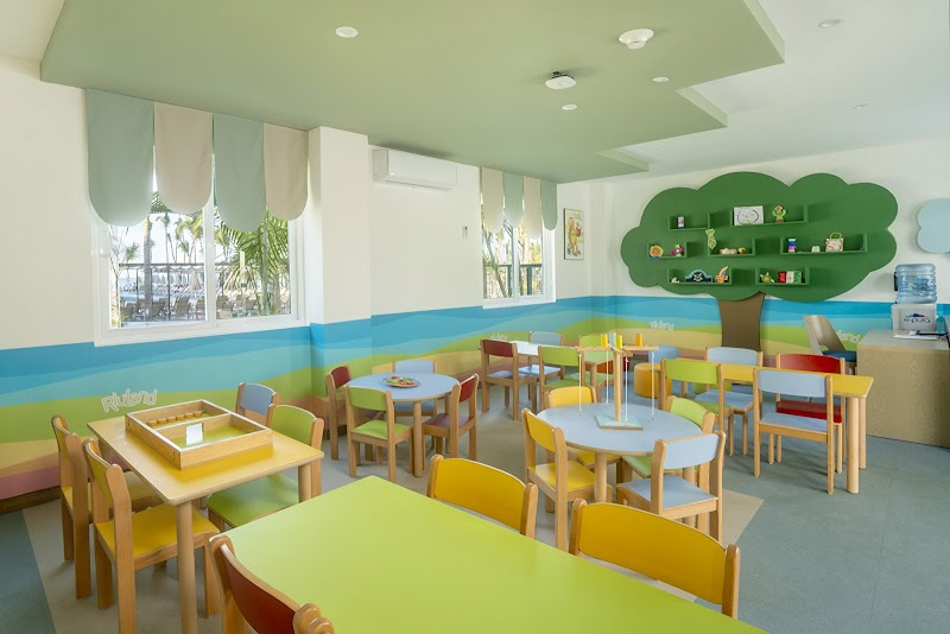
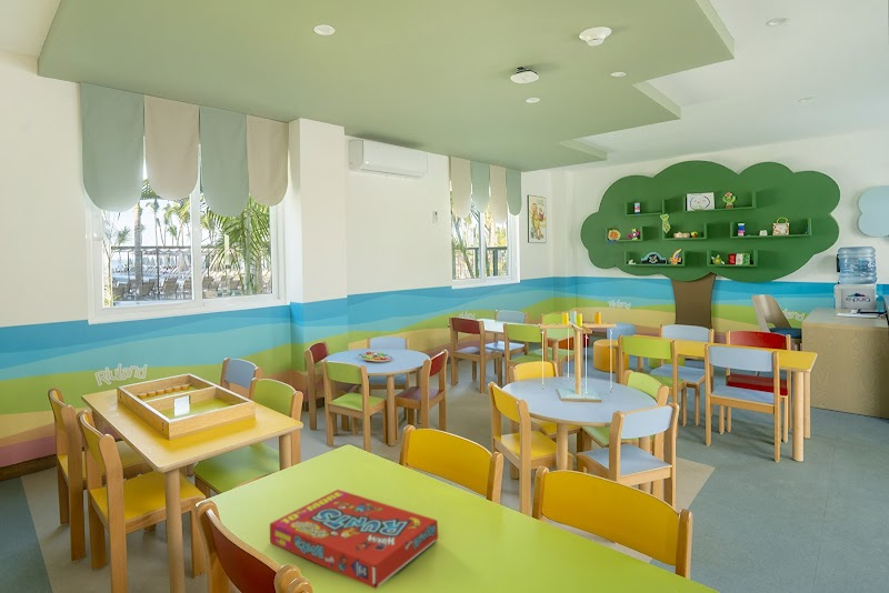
+ snack box (353, 531)
